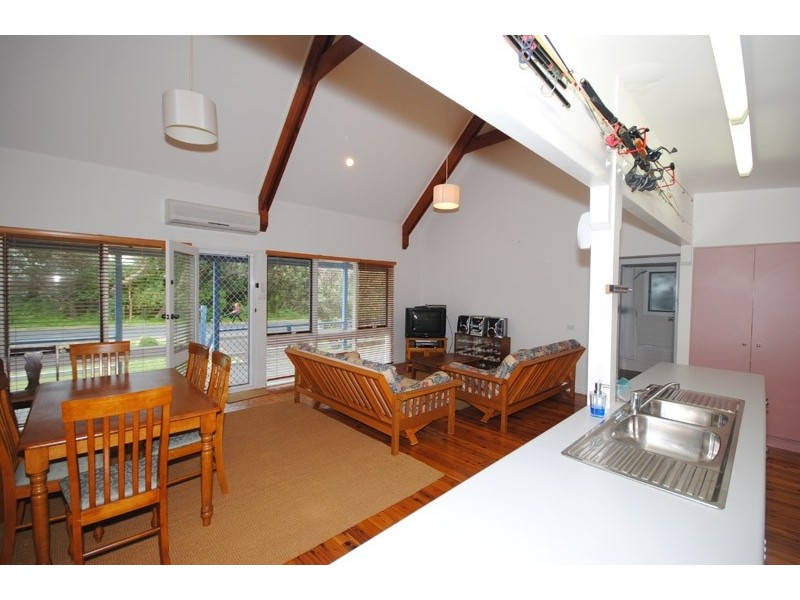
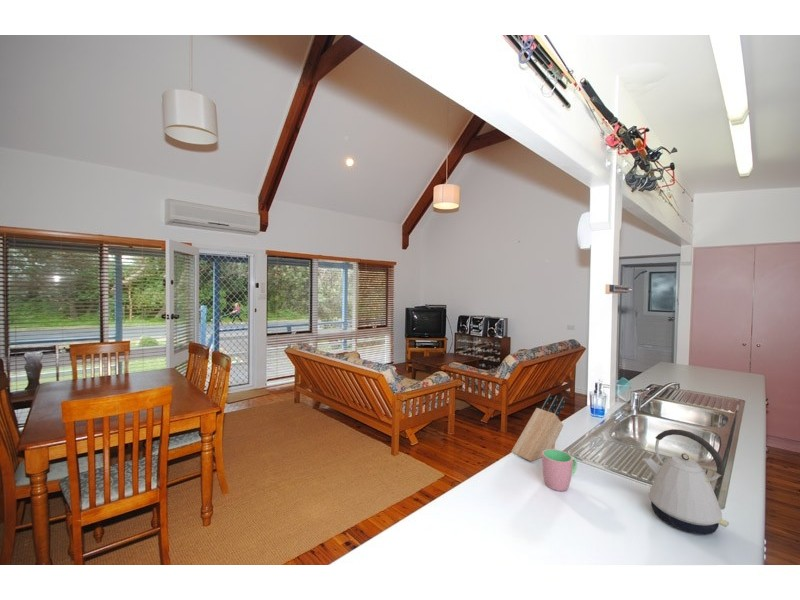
+ knife block (541, 424)
+ kettle (681, 474)
+ cup (560, 469)
